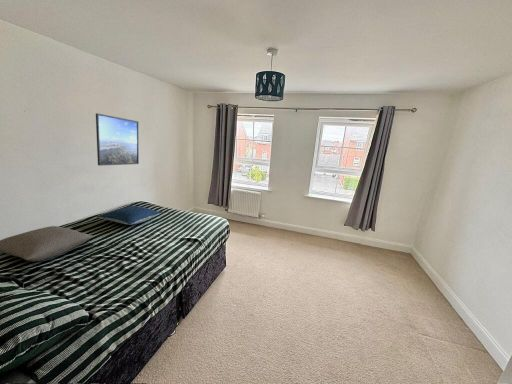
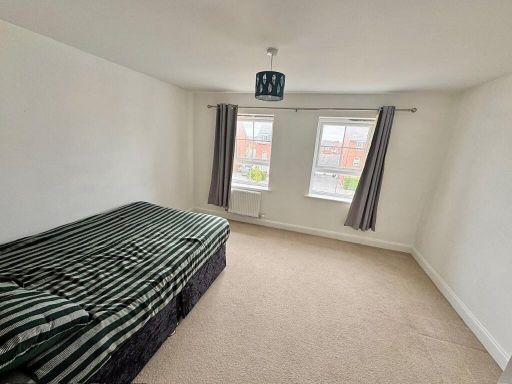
- pillow (44, 241)
- pillow (131, 214)
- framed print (119, 141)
